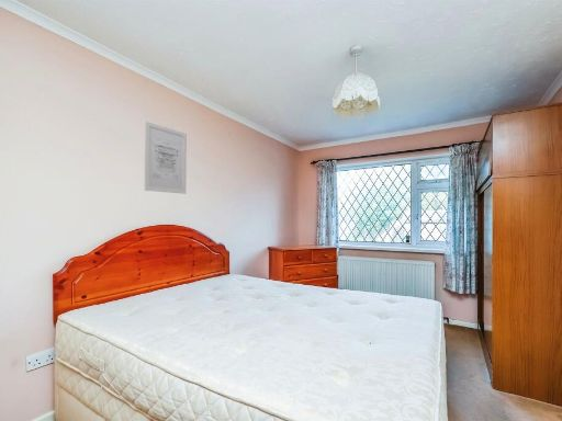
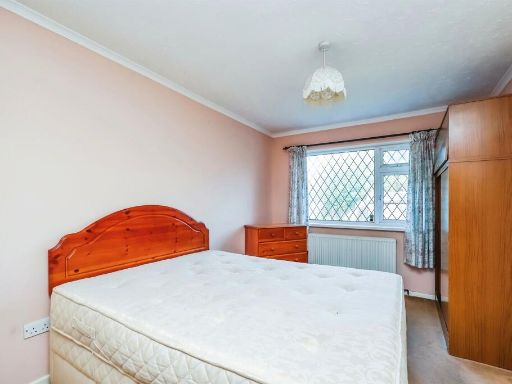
- wall art (167, 160)
